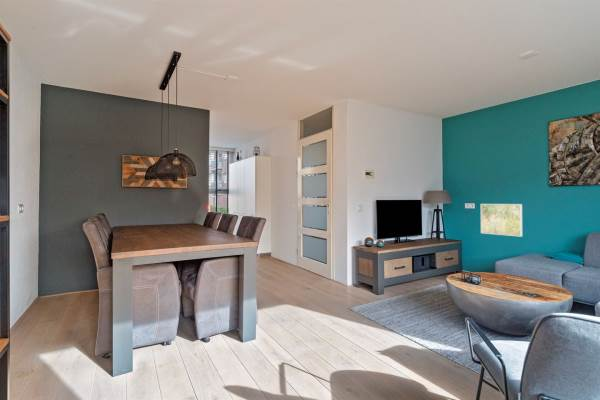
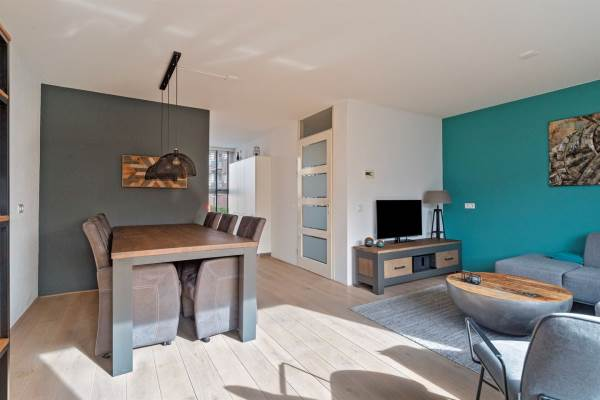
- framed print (500, 219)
